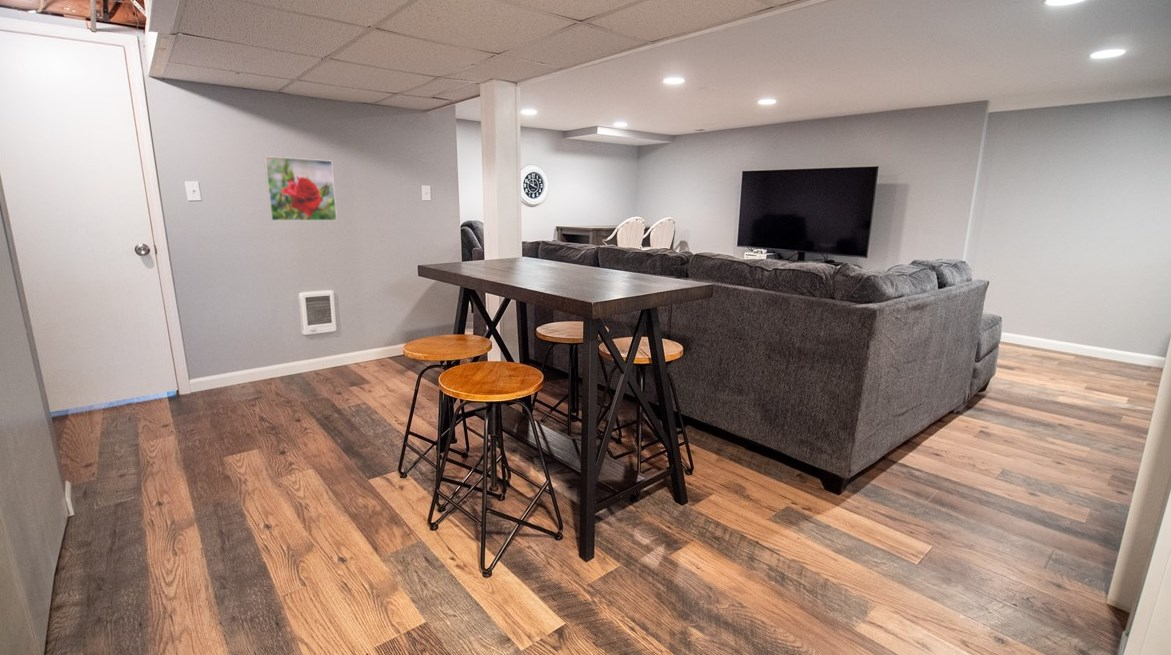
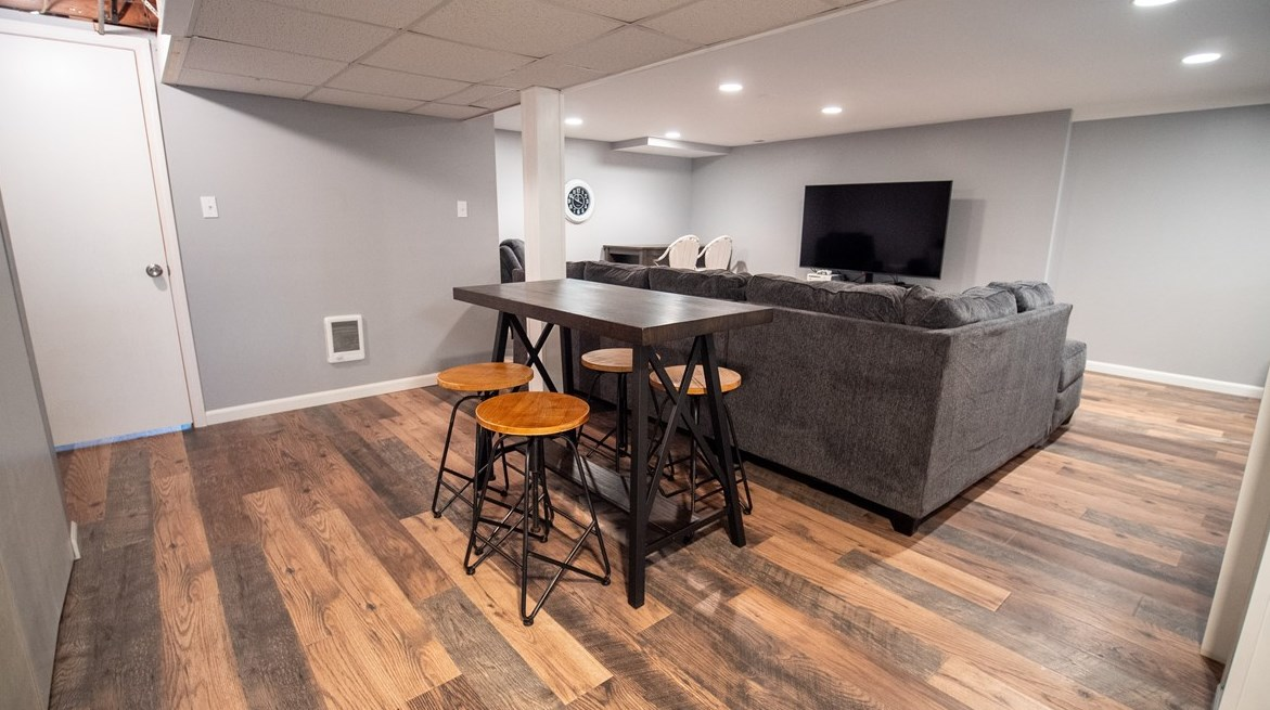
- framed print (301, 190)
